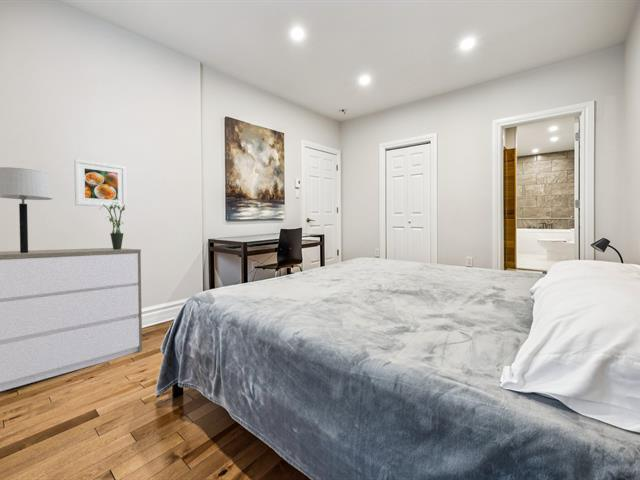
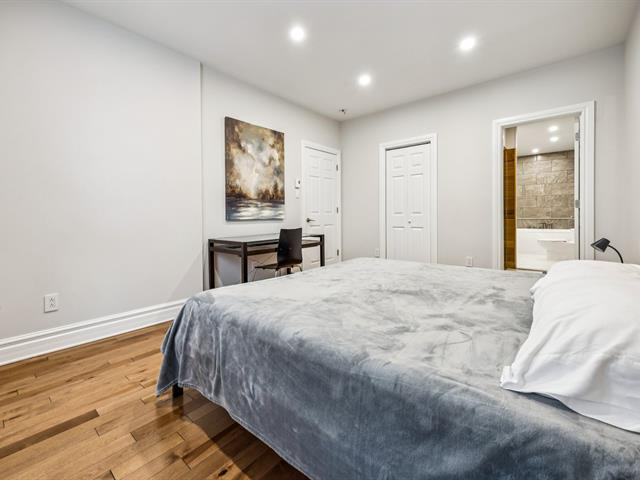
- table lamp (23, 211)
- potted plant (113, 225)
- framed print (101, 184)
- dresser (61, 306)
